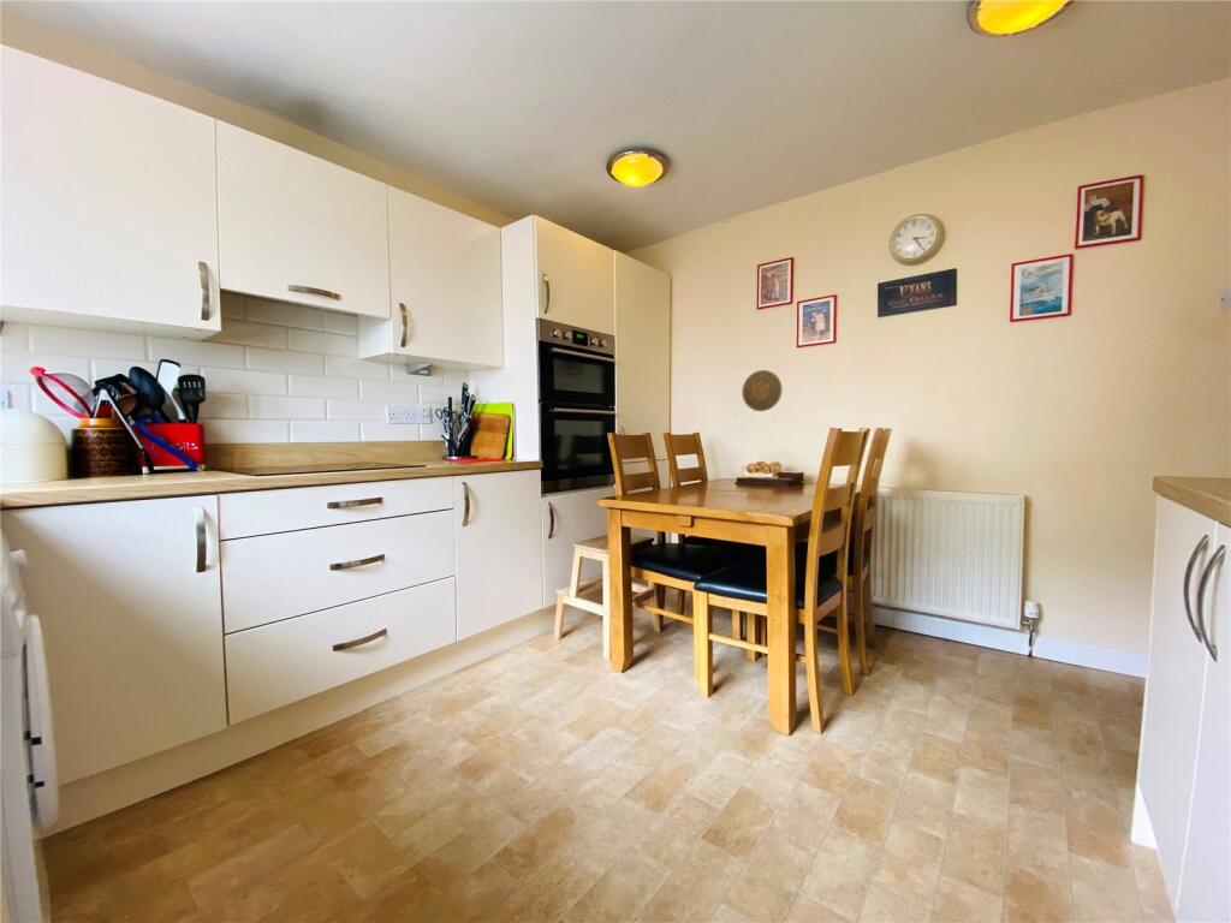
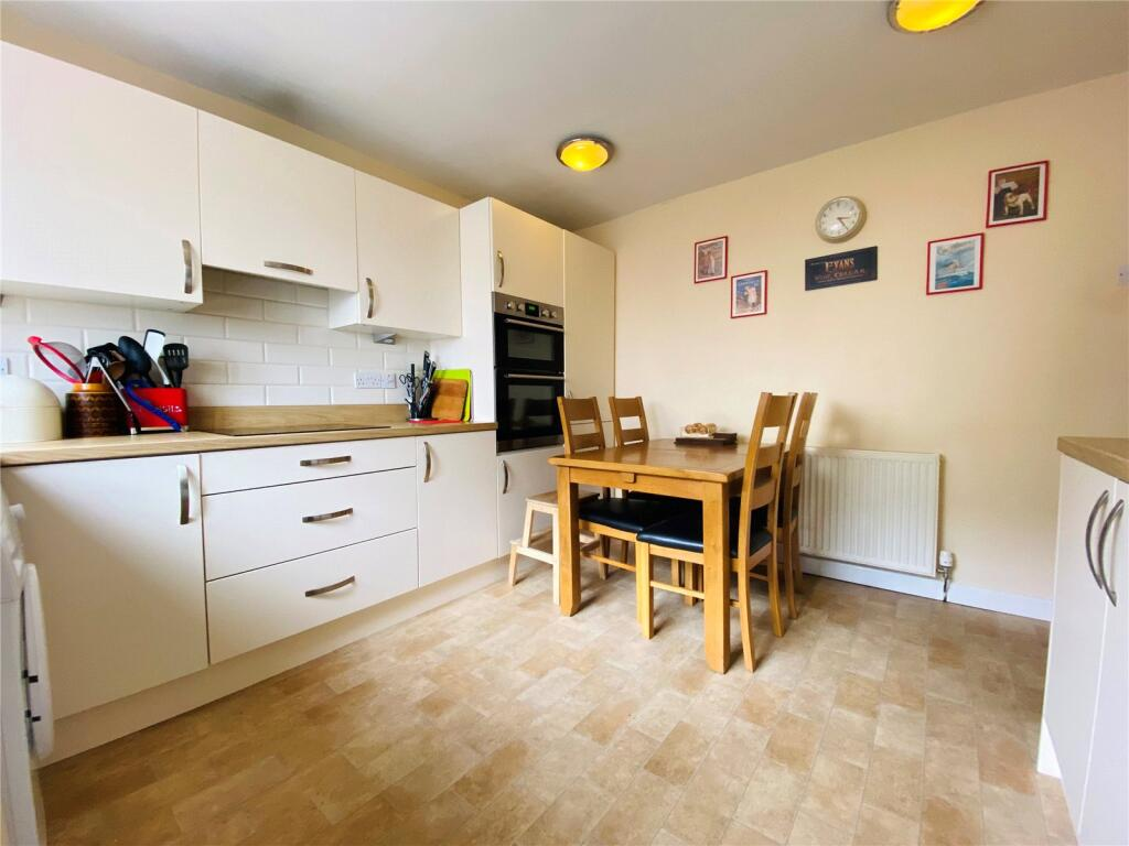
- decorative plate (761, 391)
